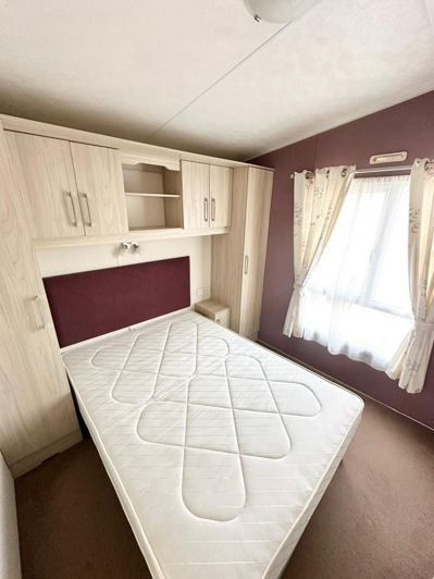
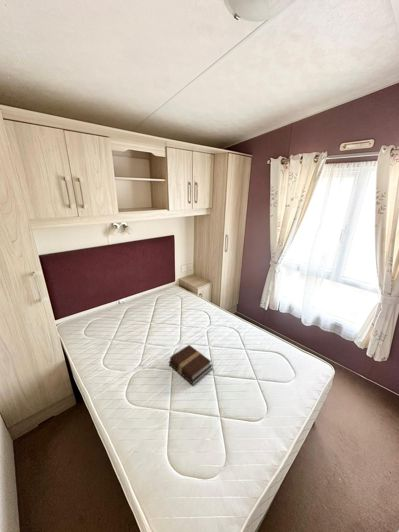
+ book (190, 362)
